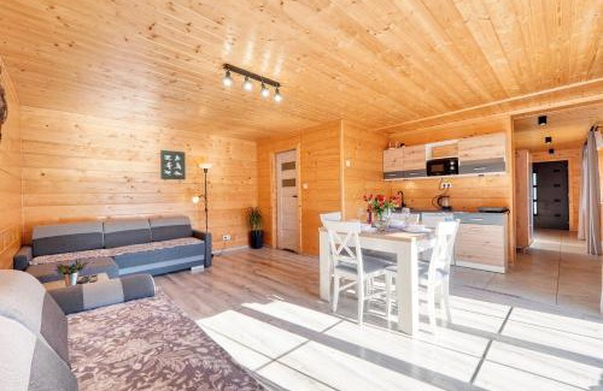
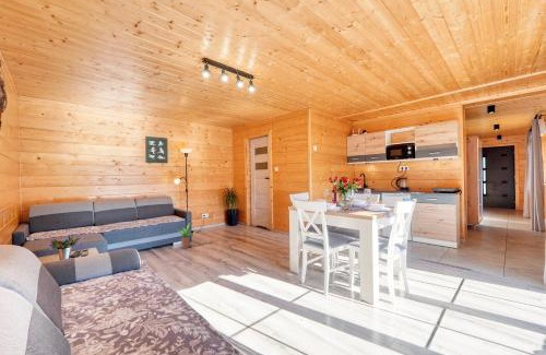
+ potted plant (186, 235)
